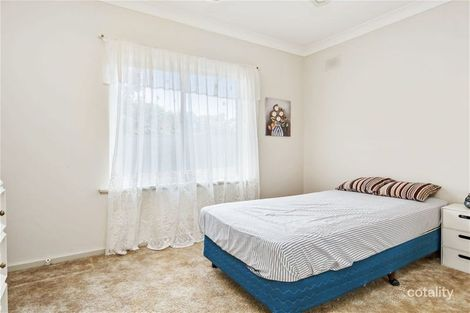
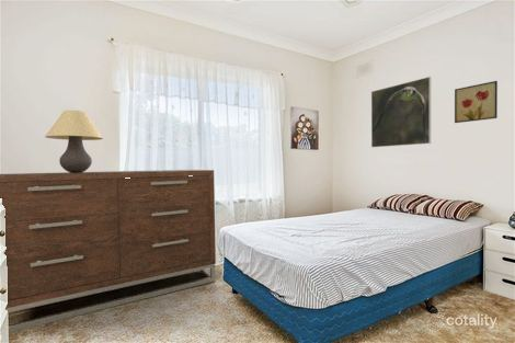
+ table lamp (75, 141)
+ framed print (398, 115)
+ wall art (474, 103)
+ dresser (115, 232)
